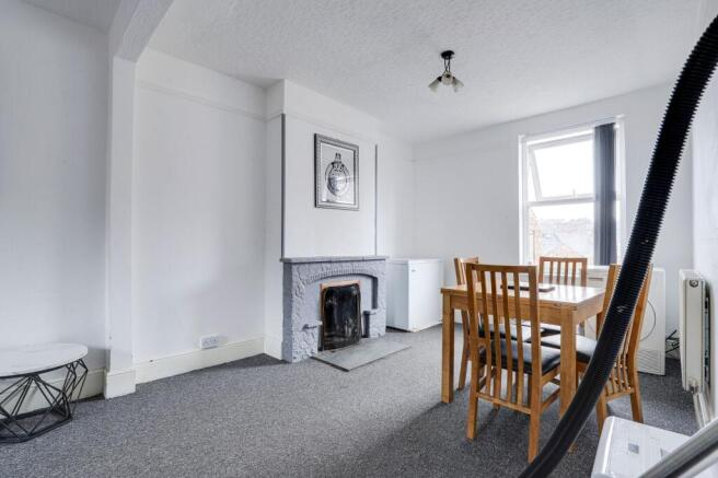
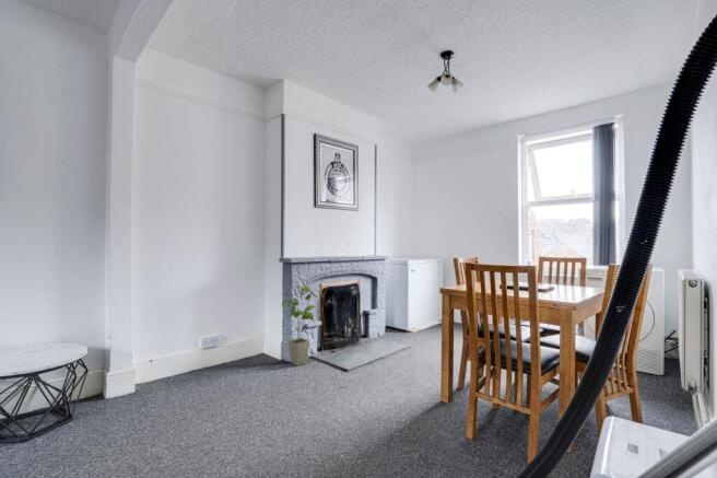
+ house plant (303, 324)
